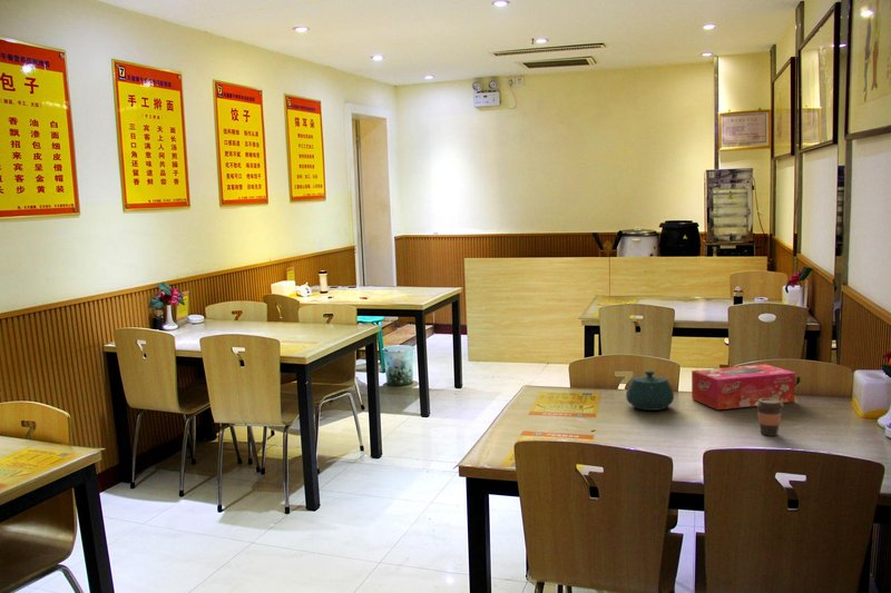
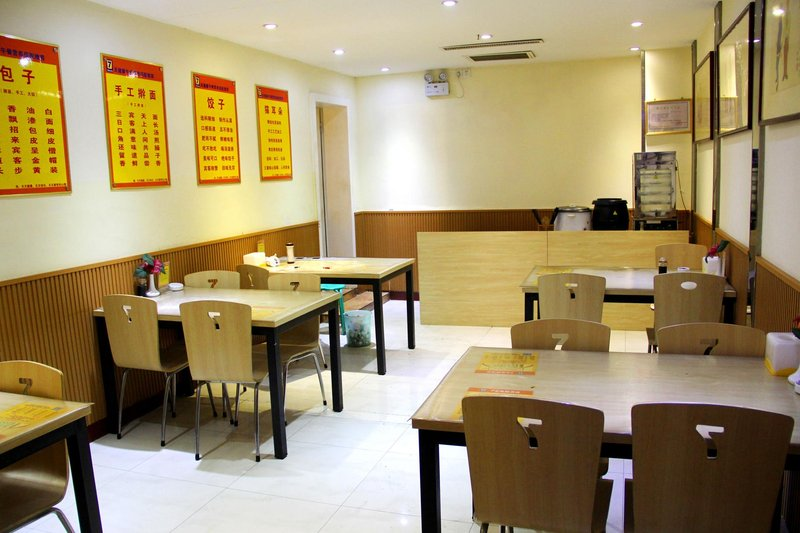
- teapot (649, 389)
- tissue box (742, 385)
- coffee cup (768, 417)
